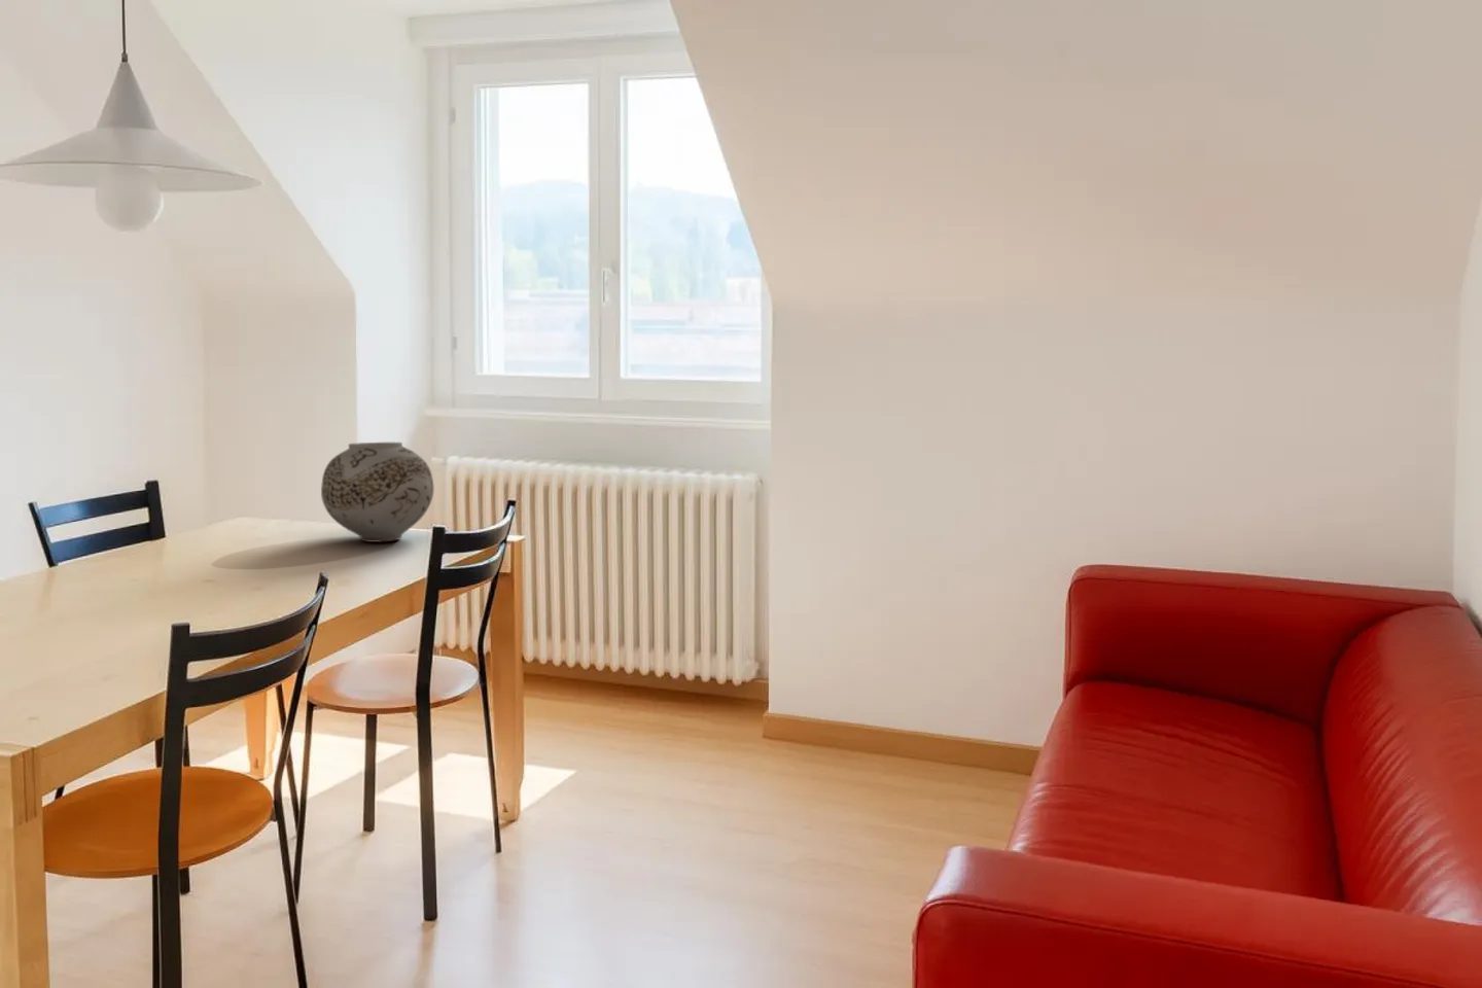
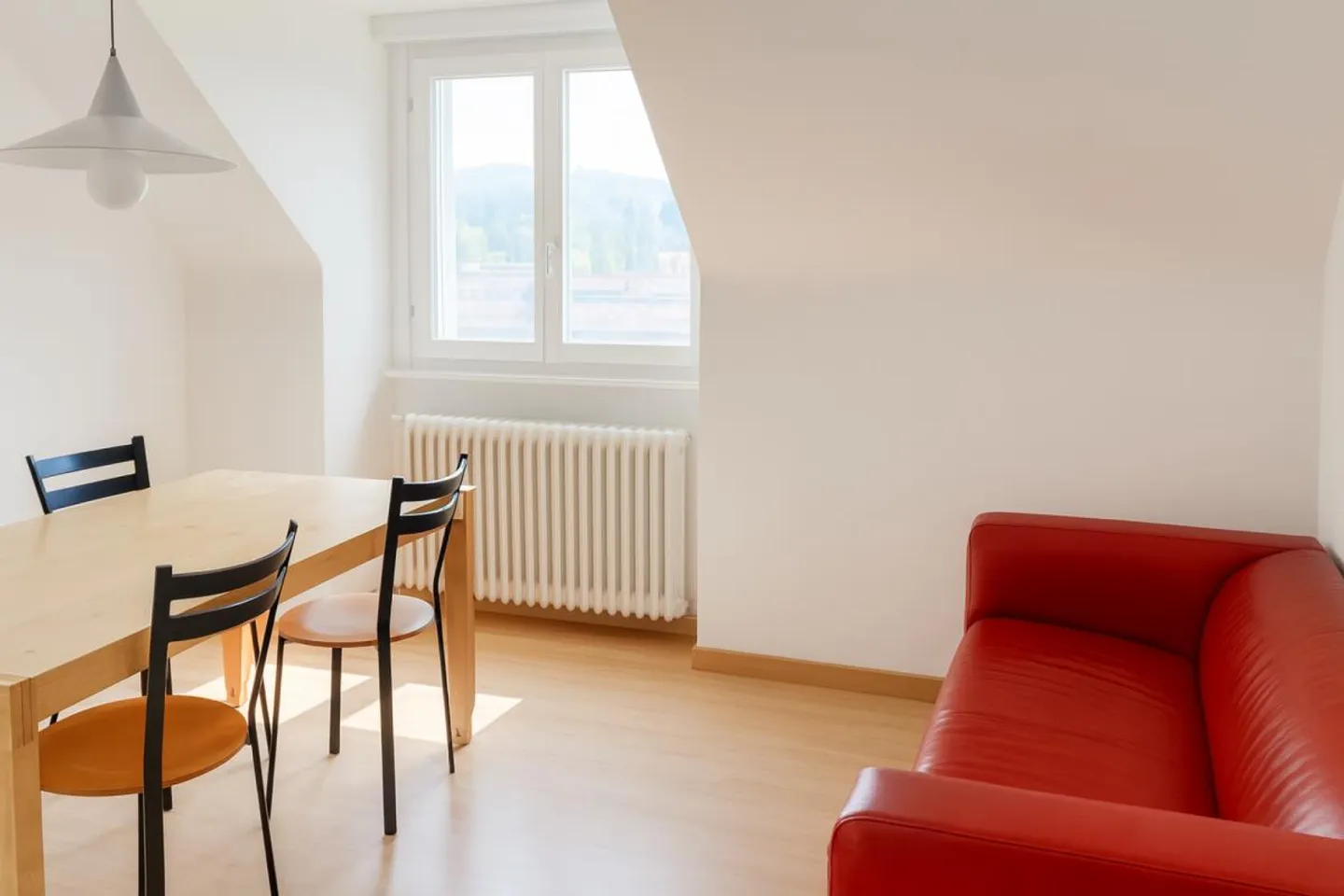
- vase (378, 491)
